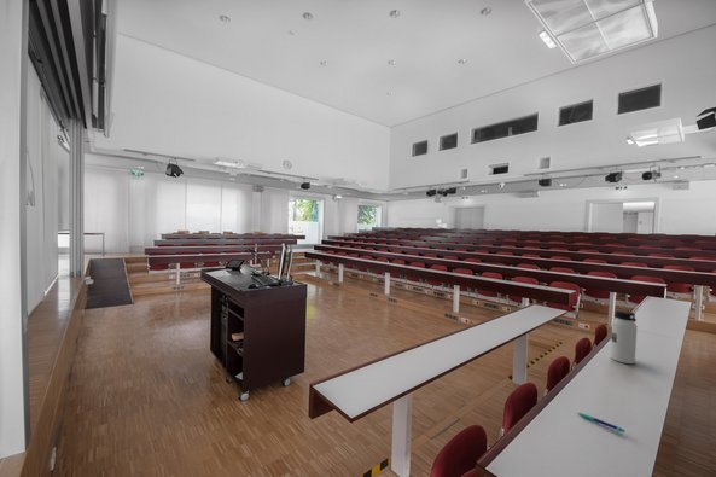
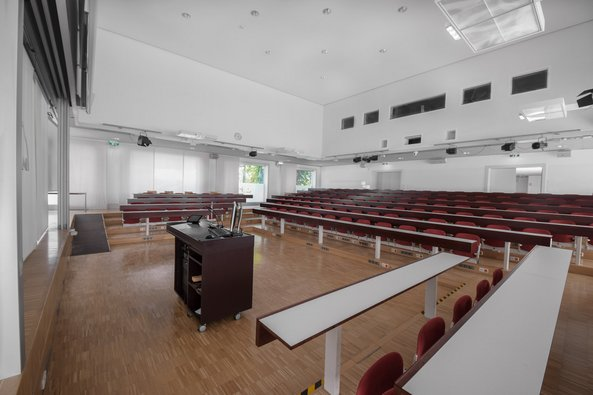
- water bottle (623, 336)
- pen (599, 420)
